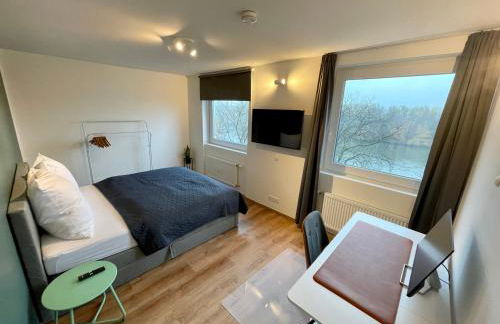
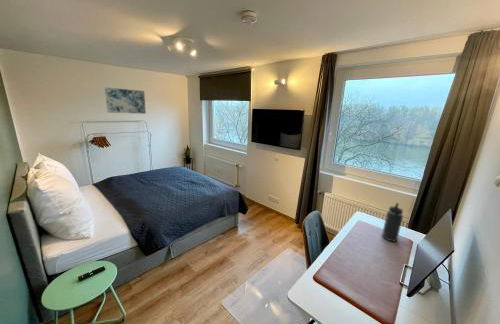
+ thermos bottle (393, 221)
+ wall art (126, 101)
